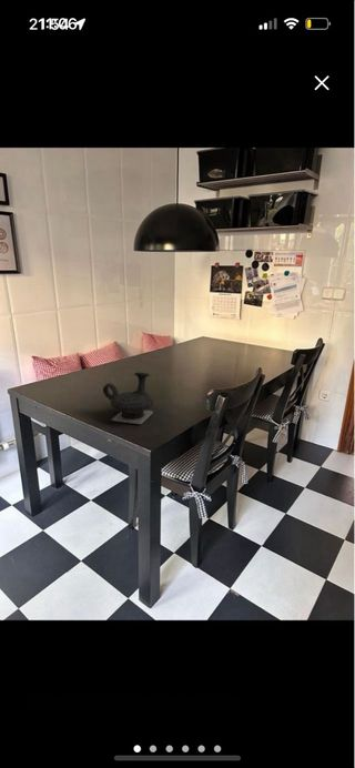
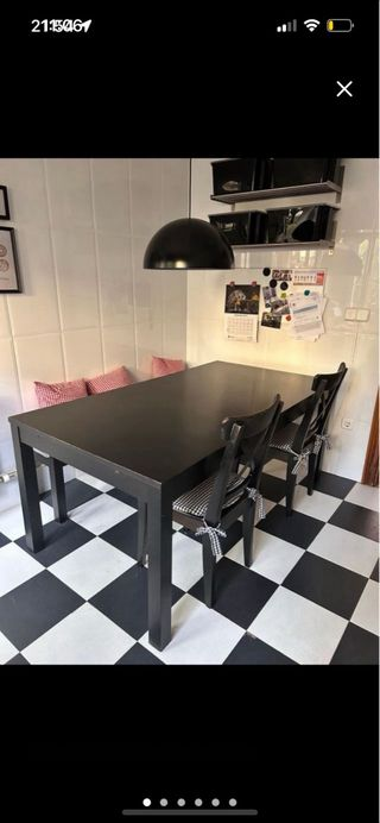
- teapot (129, 395)
